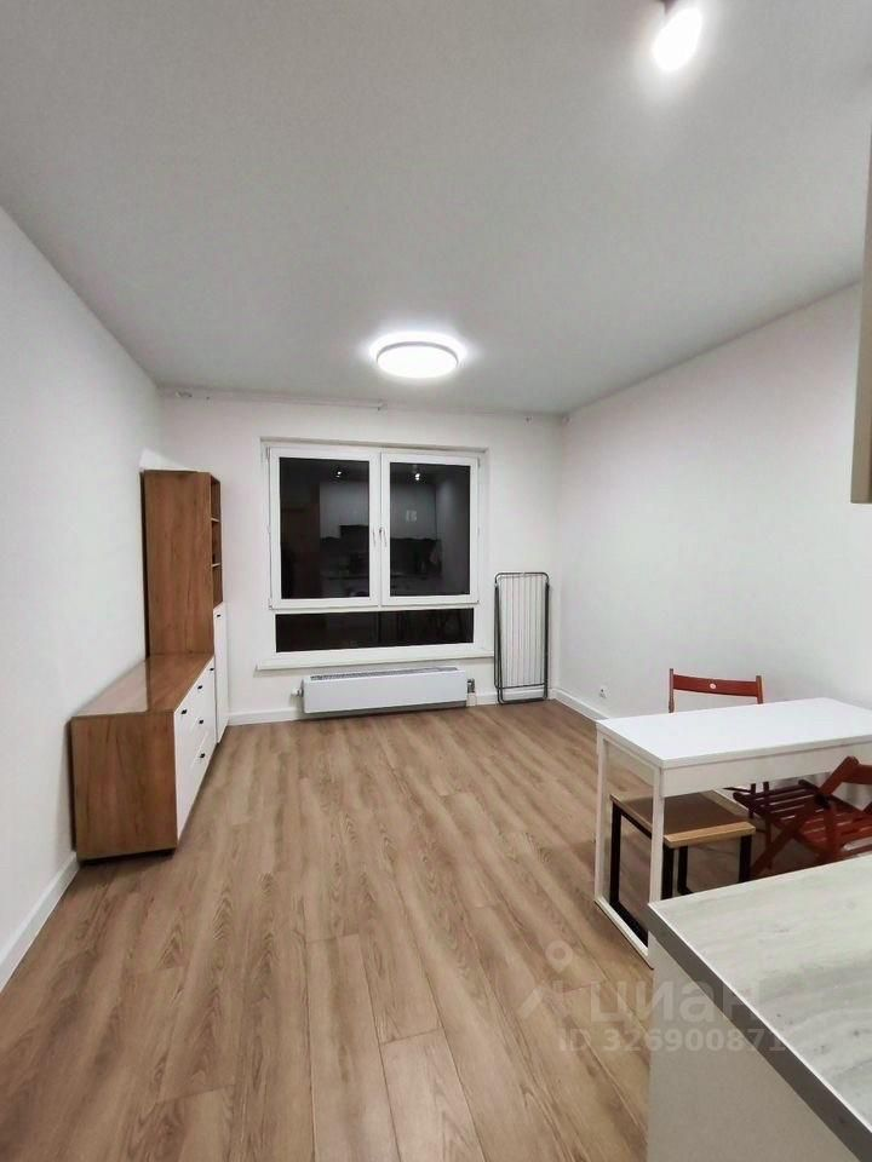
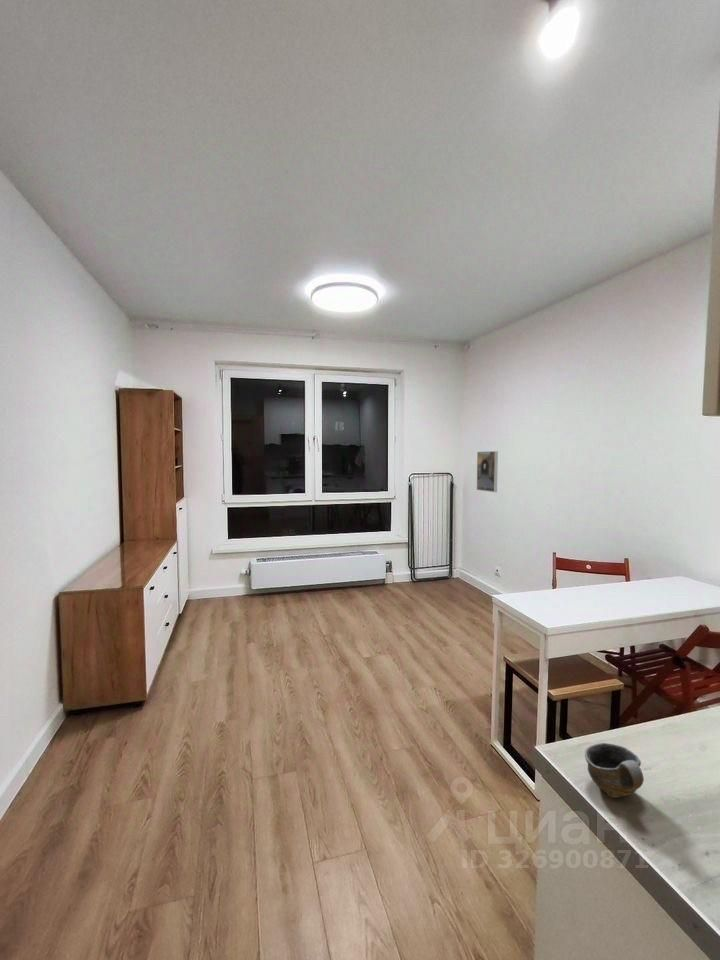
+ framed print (486, 471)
+ cup (612, 768)
